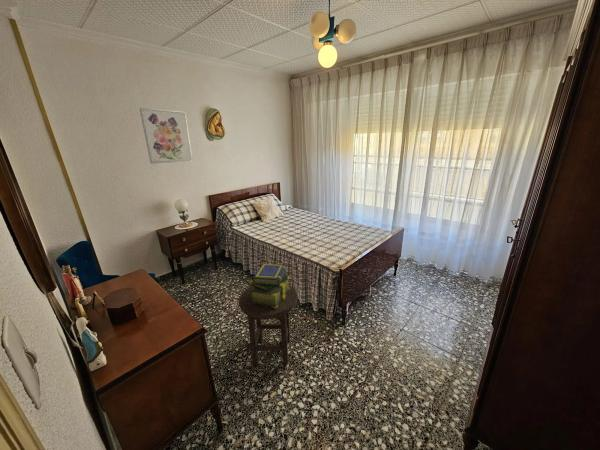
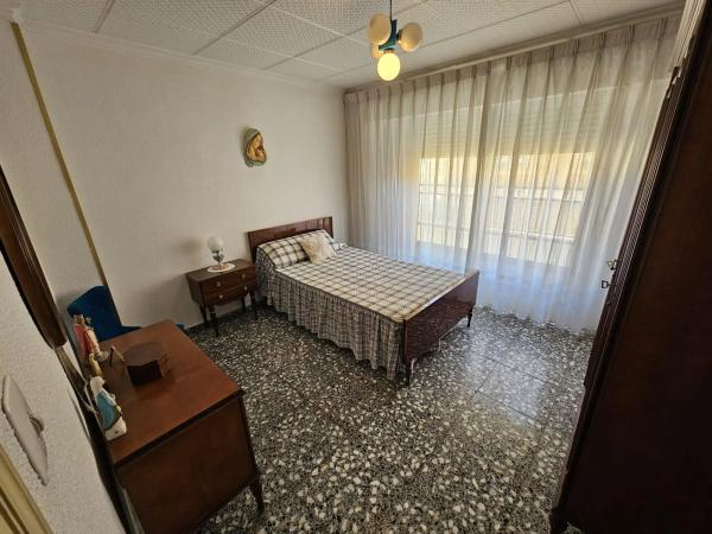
- stool (270, 324)
- wall art (168, 137)
- stack of books (270, 282)
